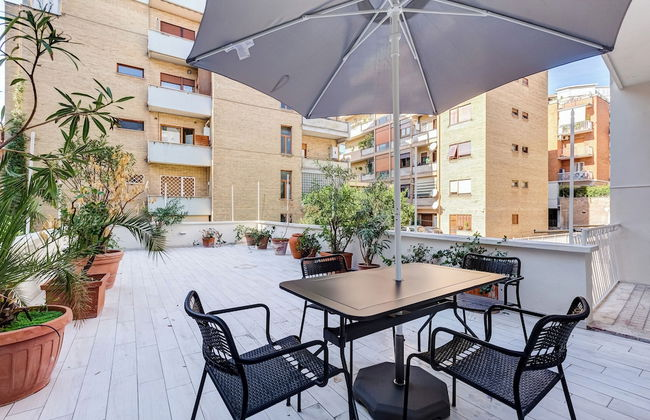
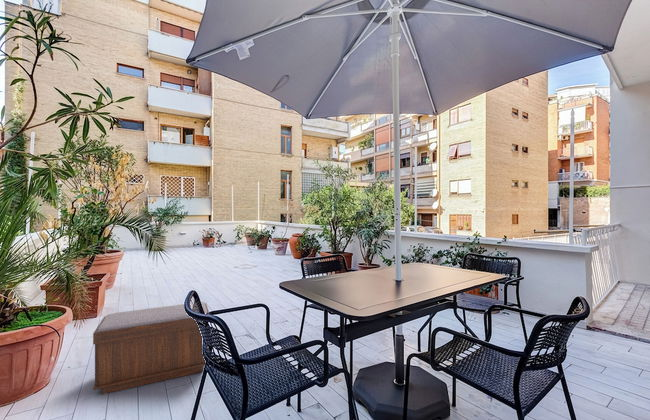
+ bench (157, 341)
